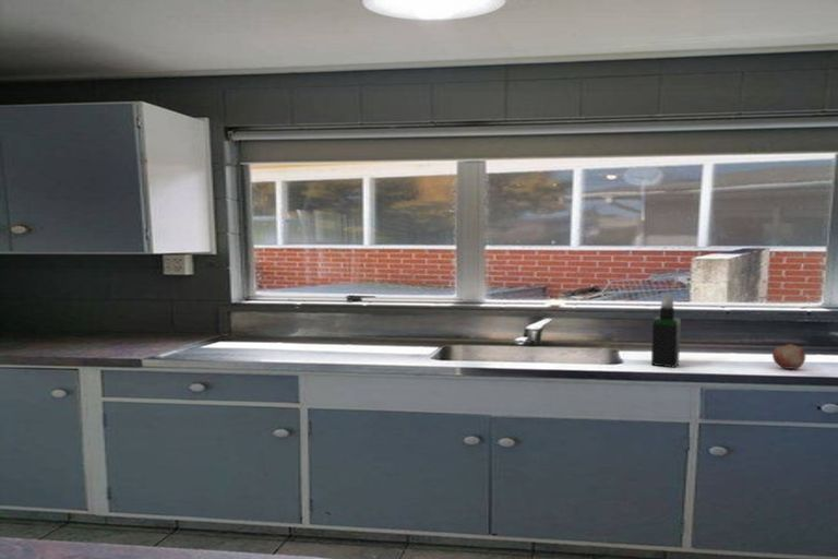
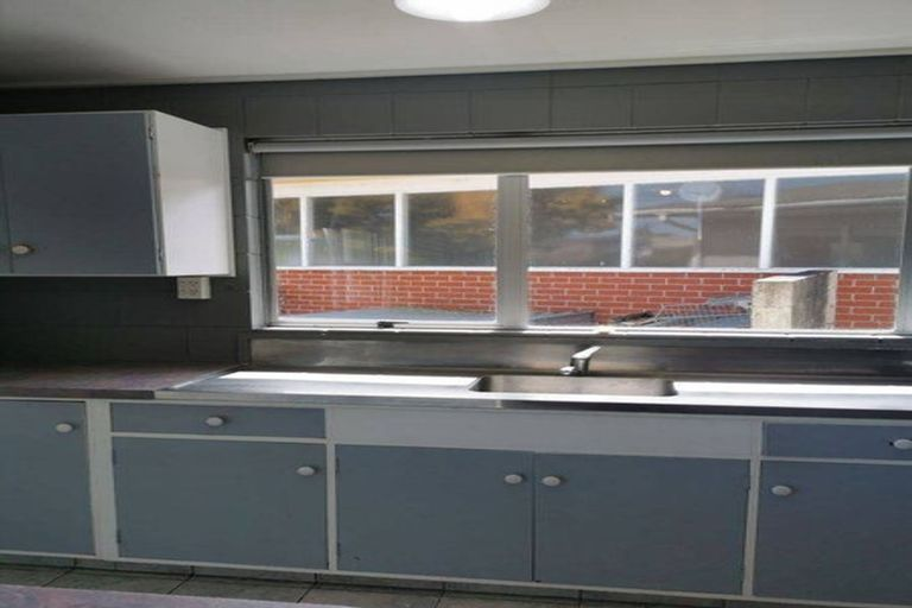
- fruit (789, 356)
- spray bottle (666, 329)
